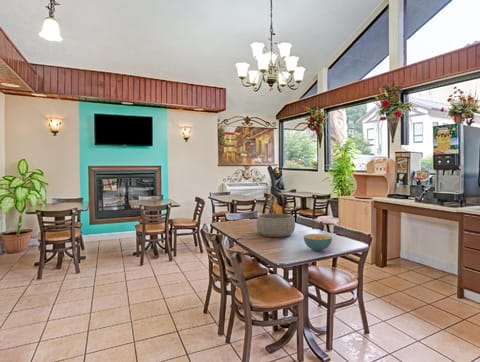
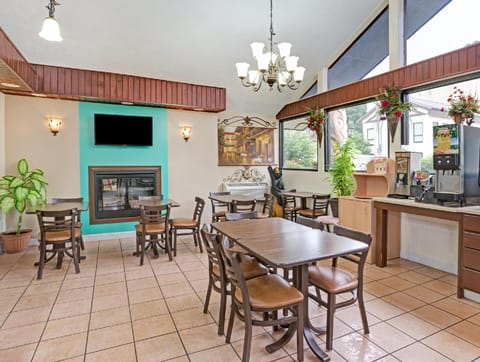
- decorative bowl (275, 225)
- cereal bowl (317, 243)
